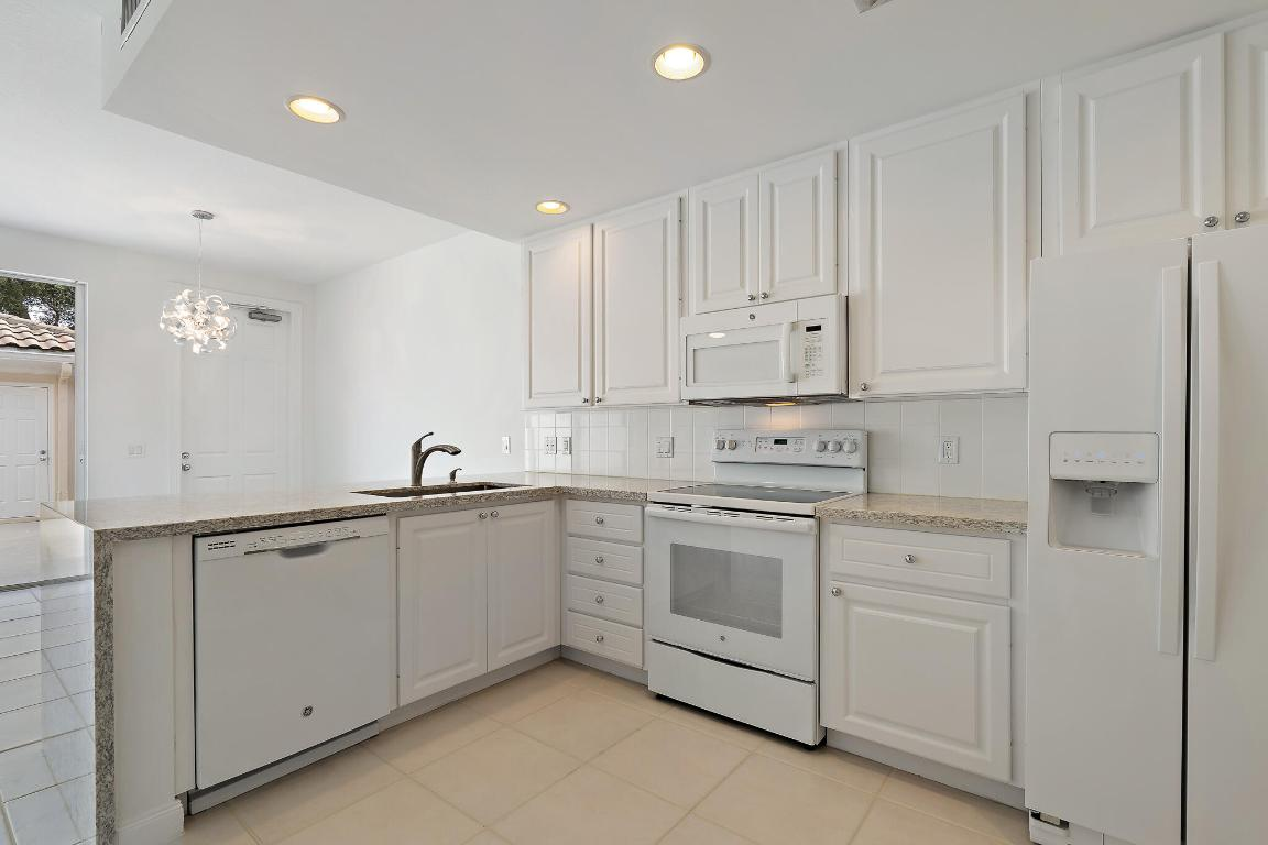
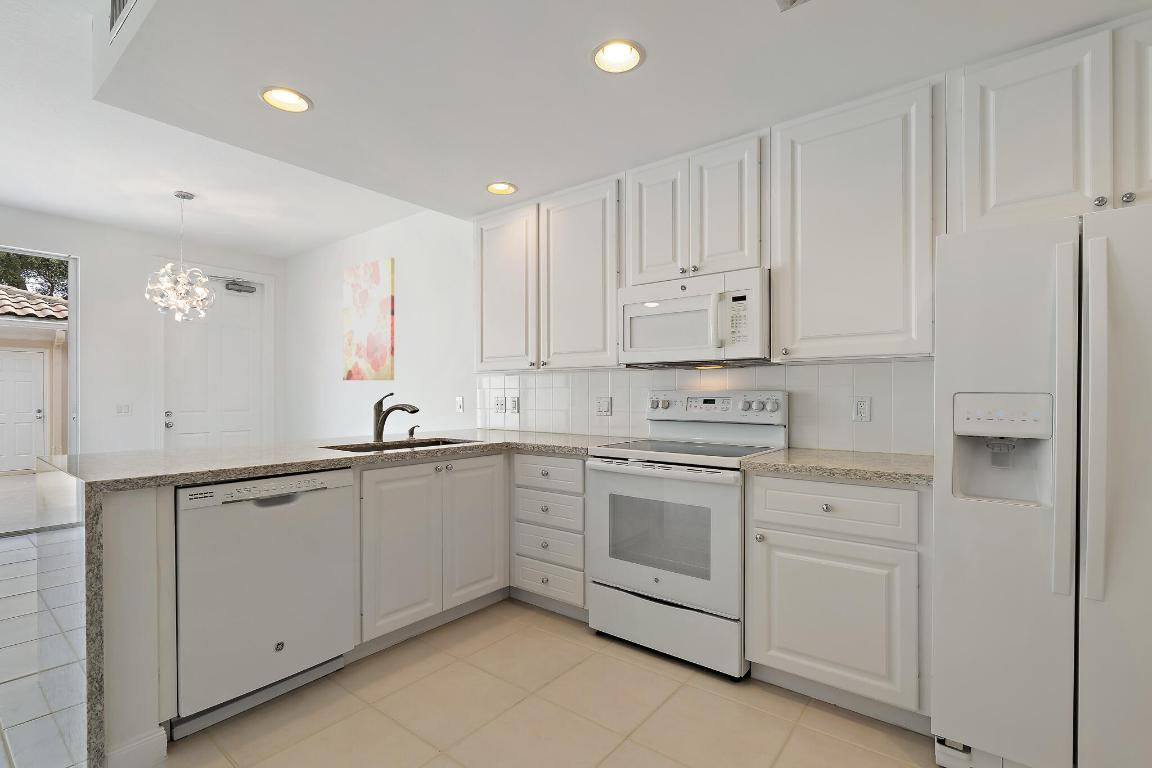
+ wall art (367, 322)
